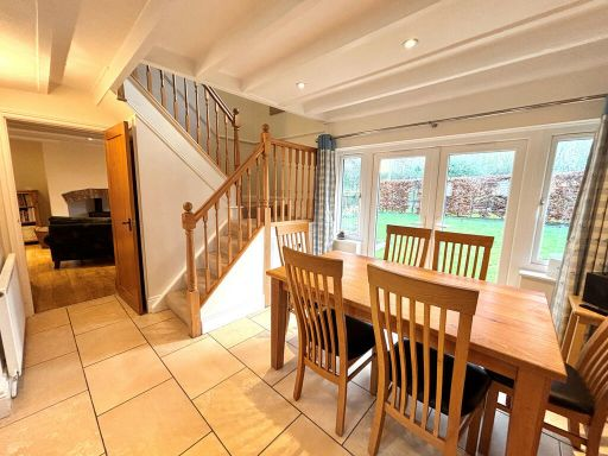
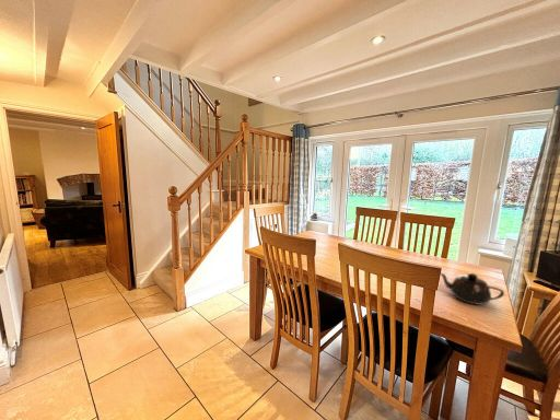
+ teapot (468, 285)
